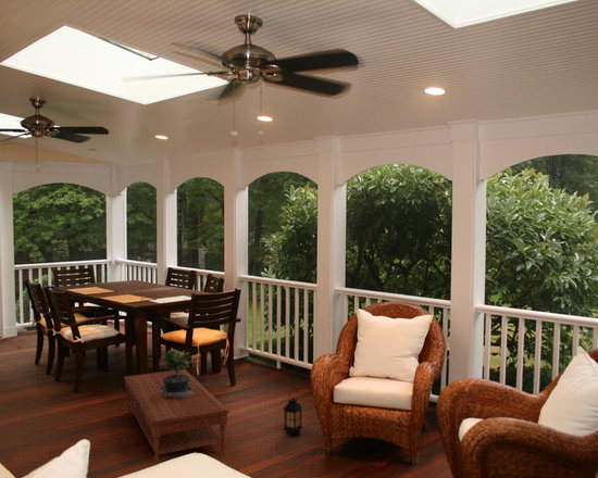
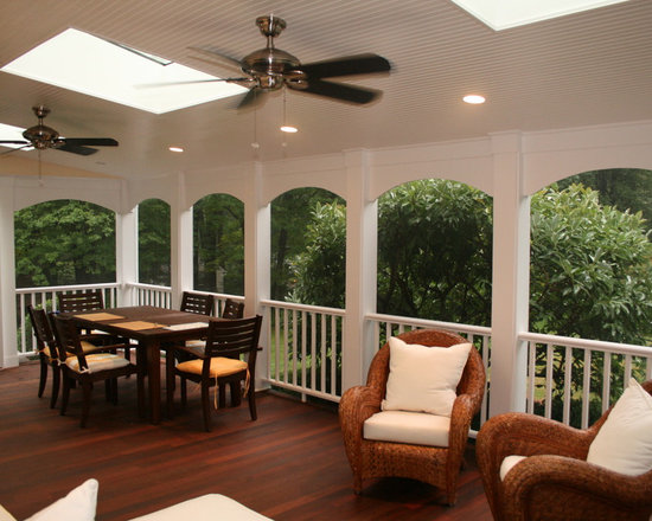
- coffee table (171, 412)
- potted plant (174, 369)
- lantern (292, 411)
